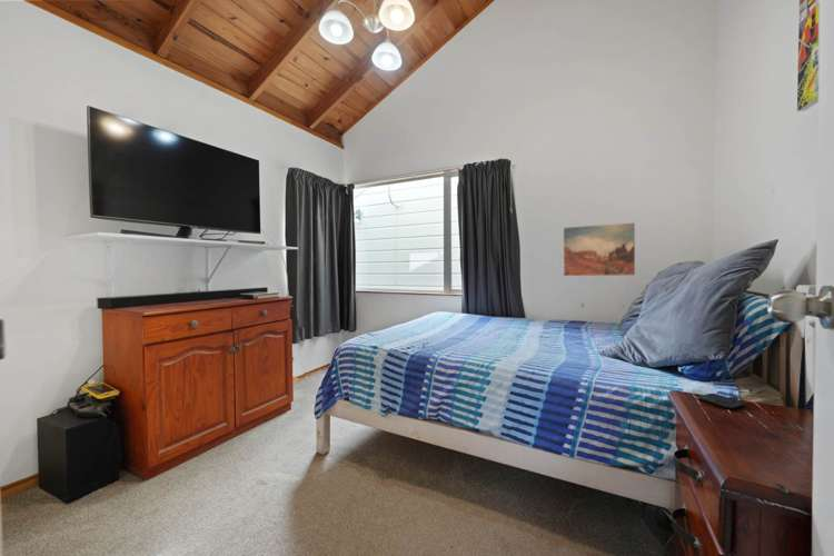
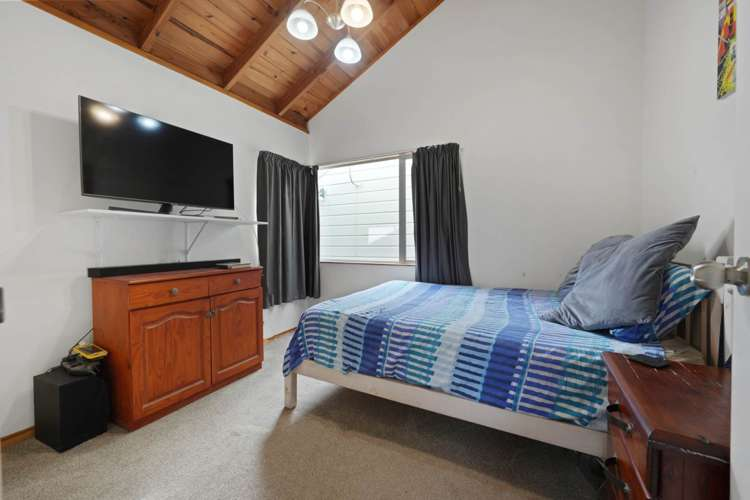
- wall art (597, 250)
